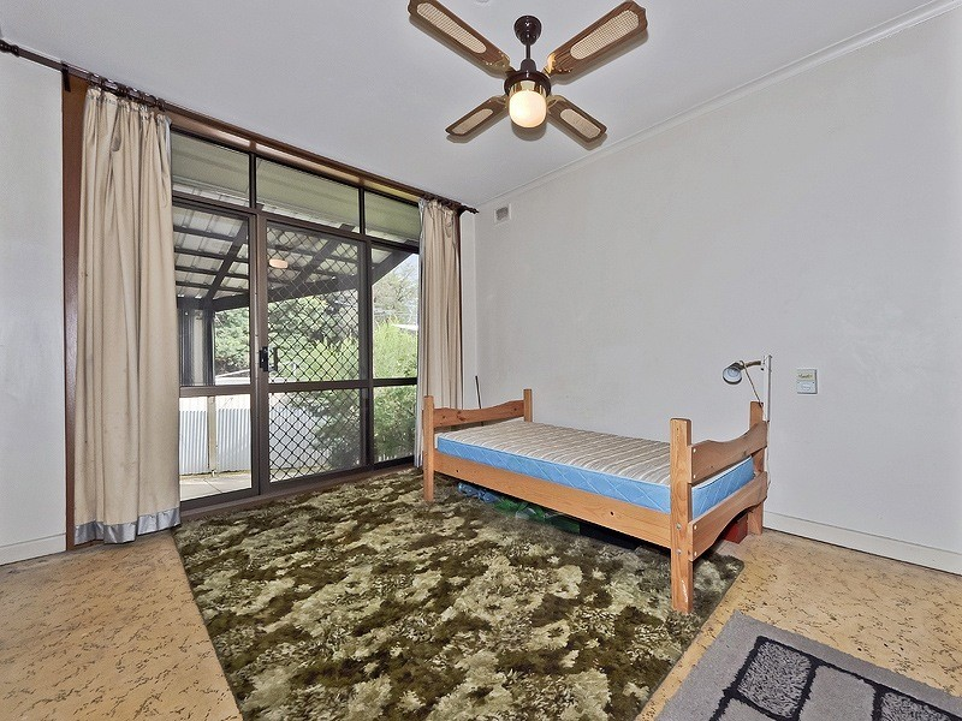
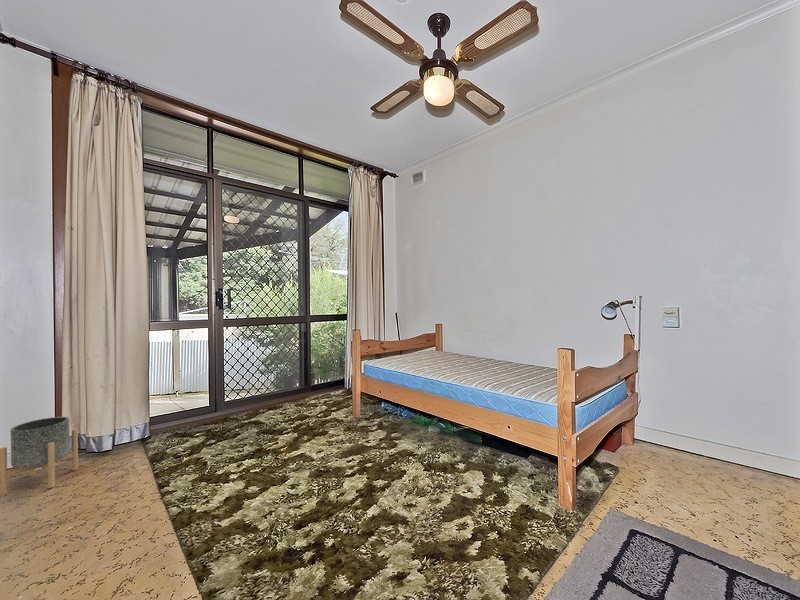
+ planter (41, 452)
